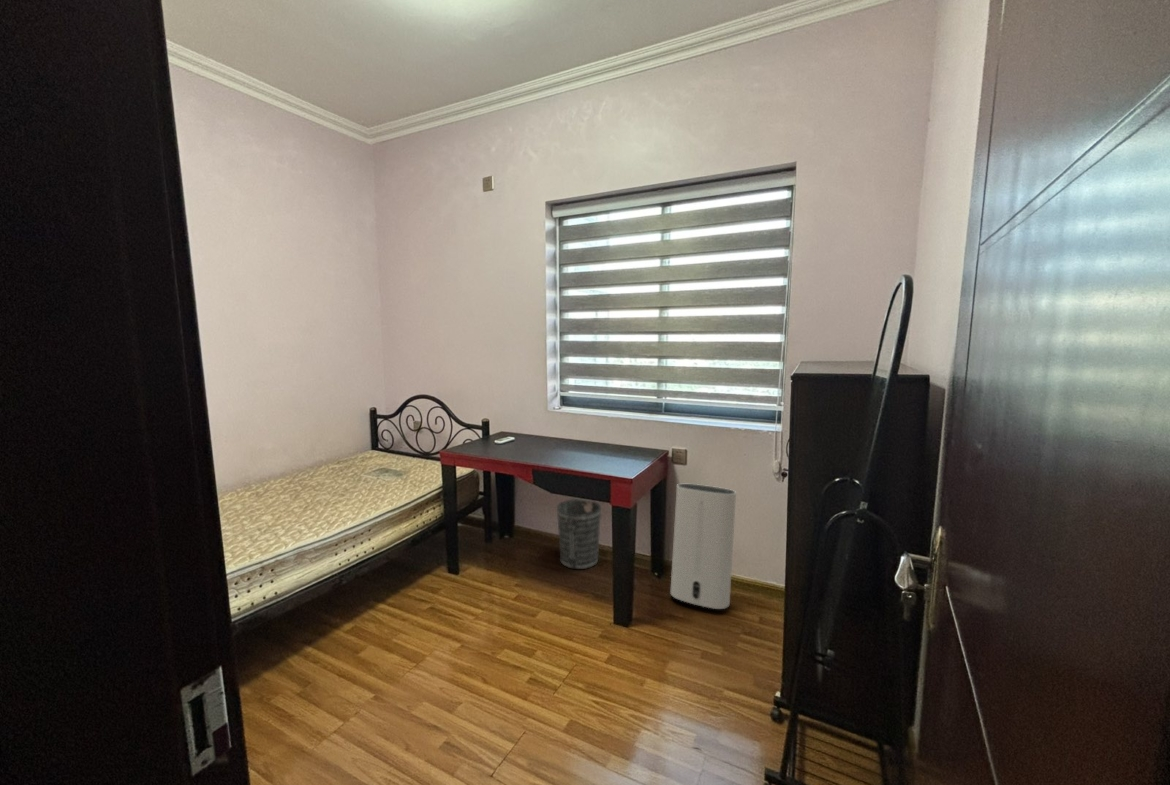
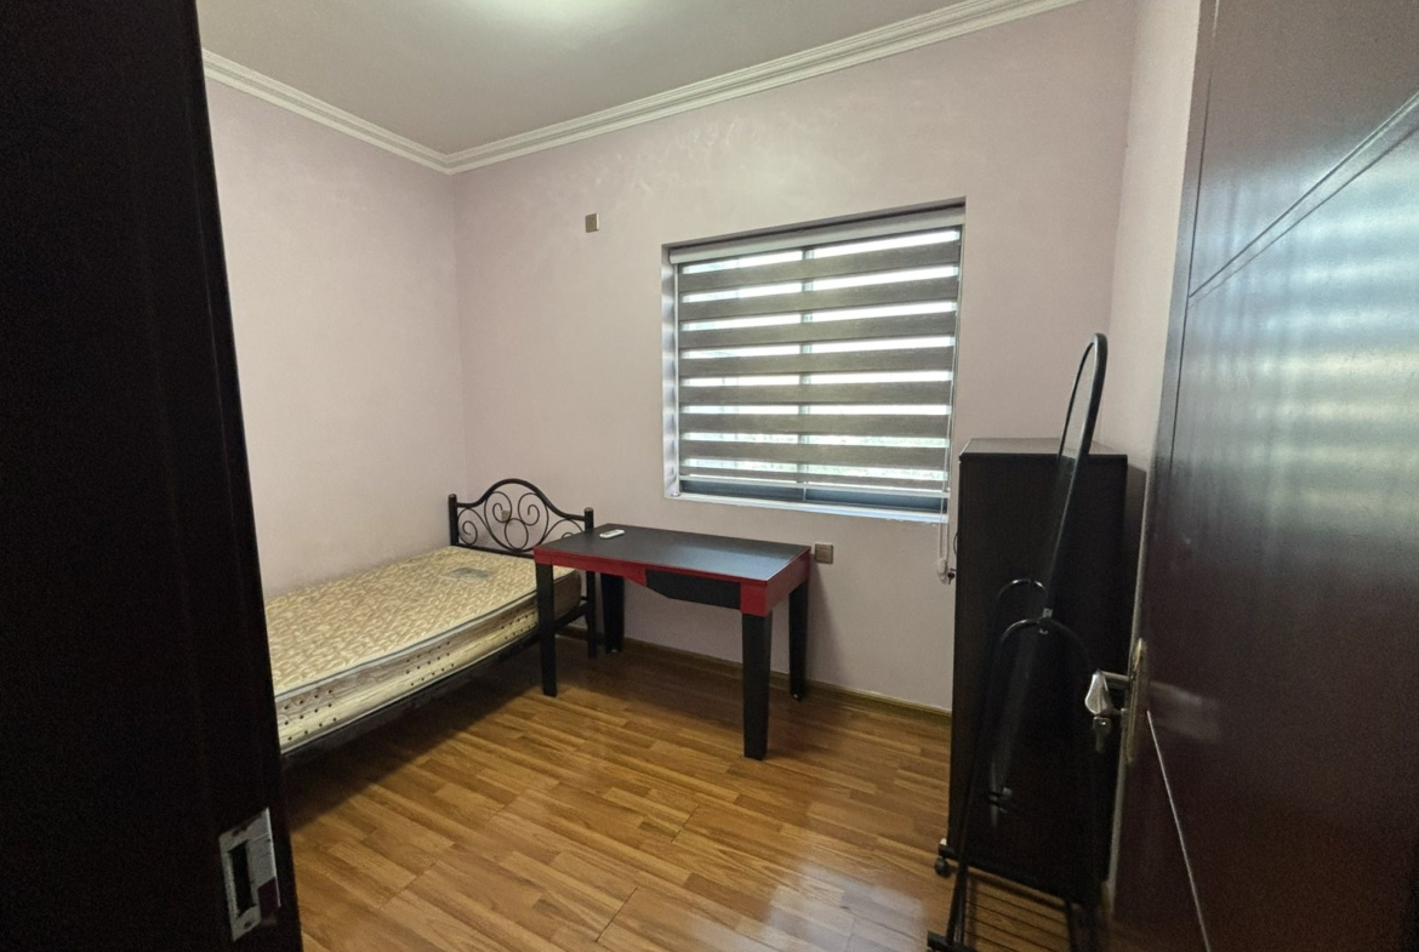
- wastebasket (579, 533)
- air purifier (702, 543)
